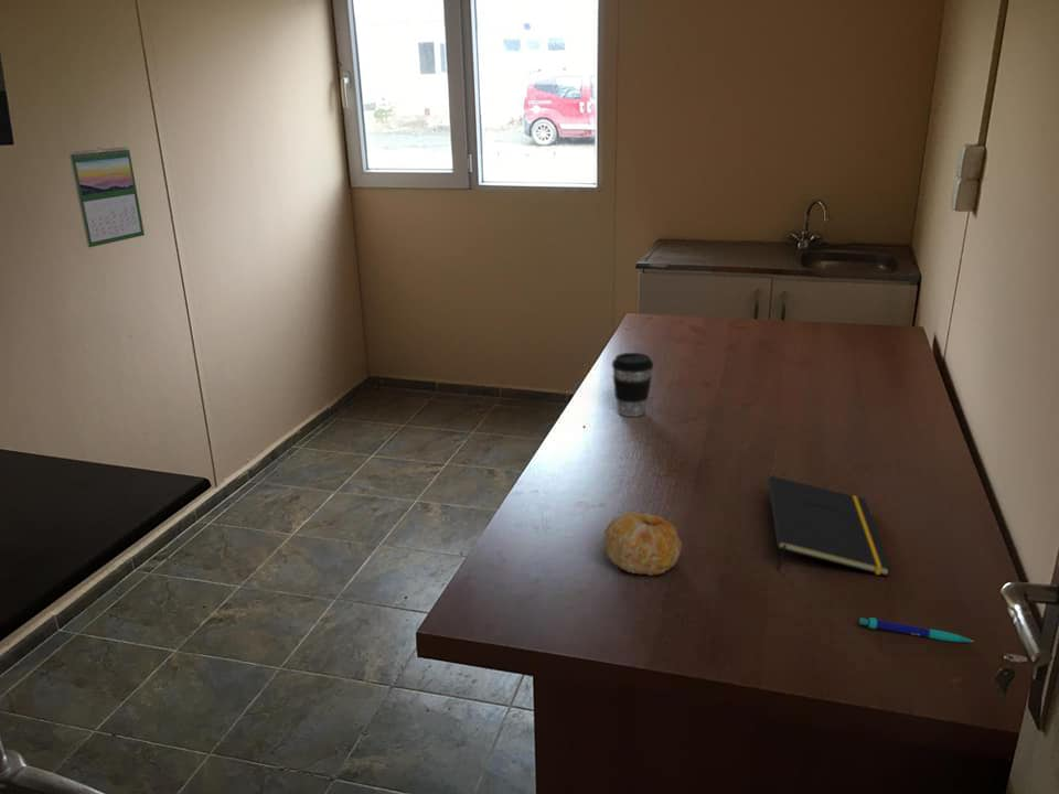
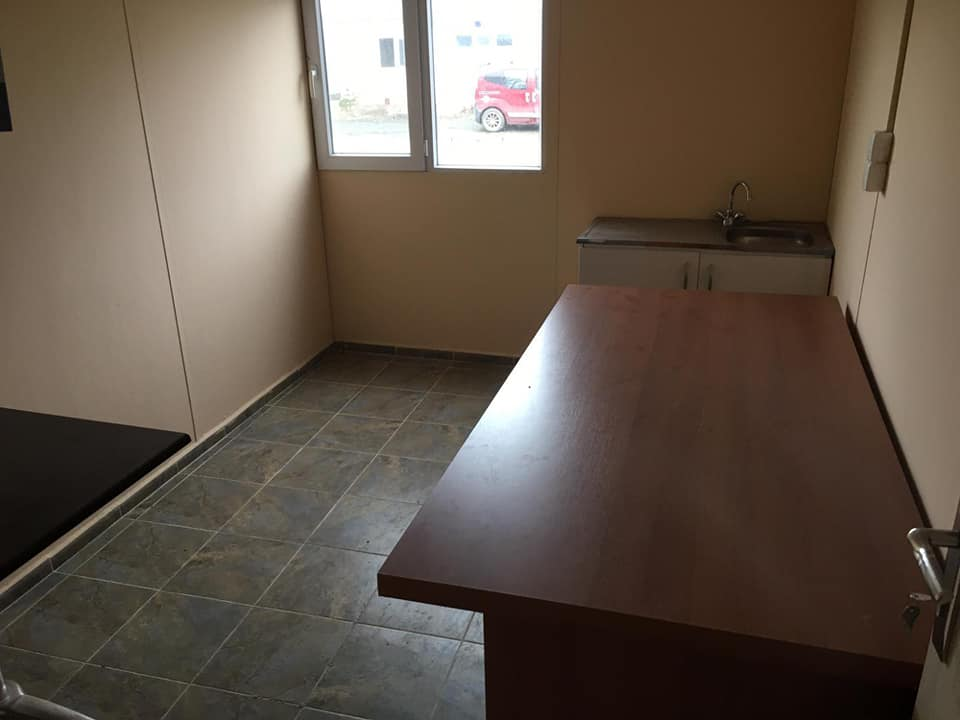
- notepad (824, 522)
- pen (916, 630)
- calendar (108, 195)
- fruit (642, 540)
- coffee cup (632, 385)
